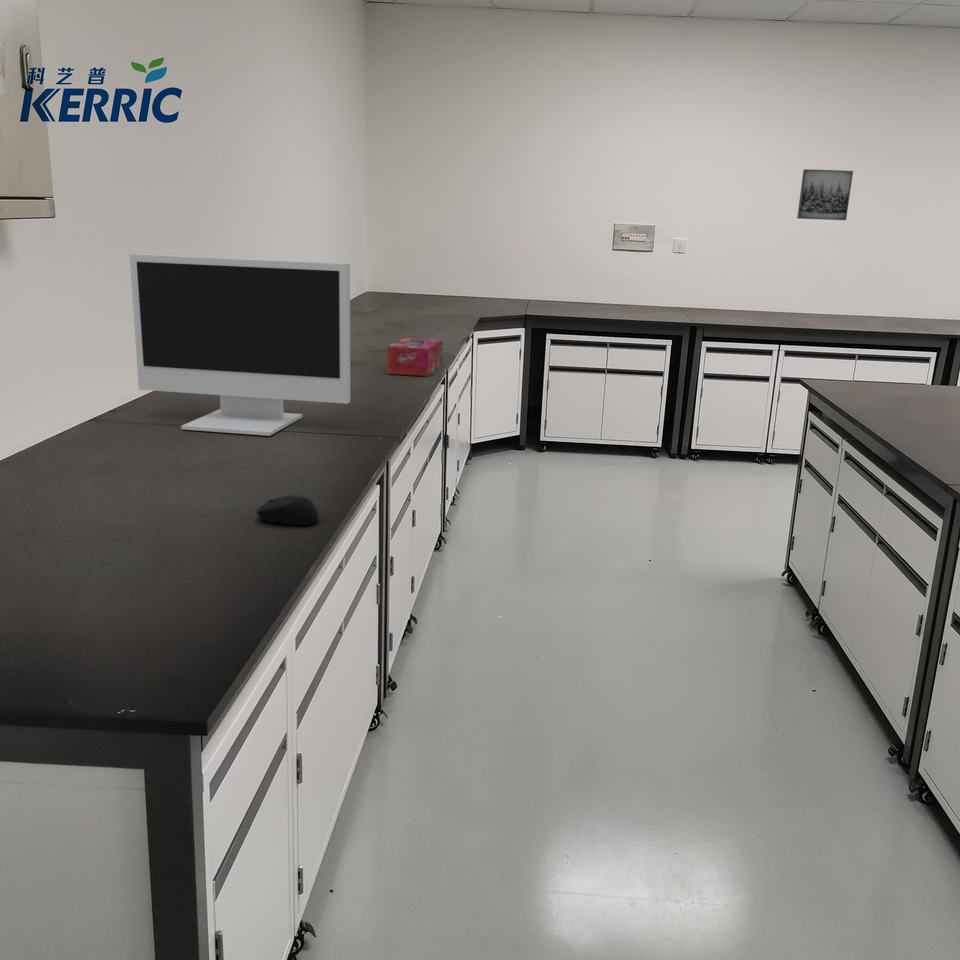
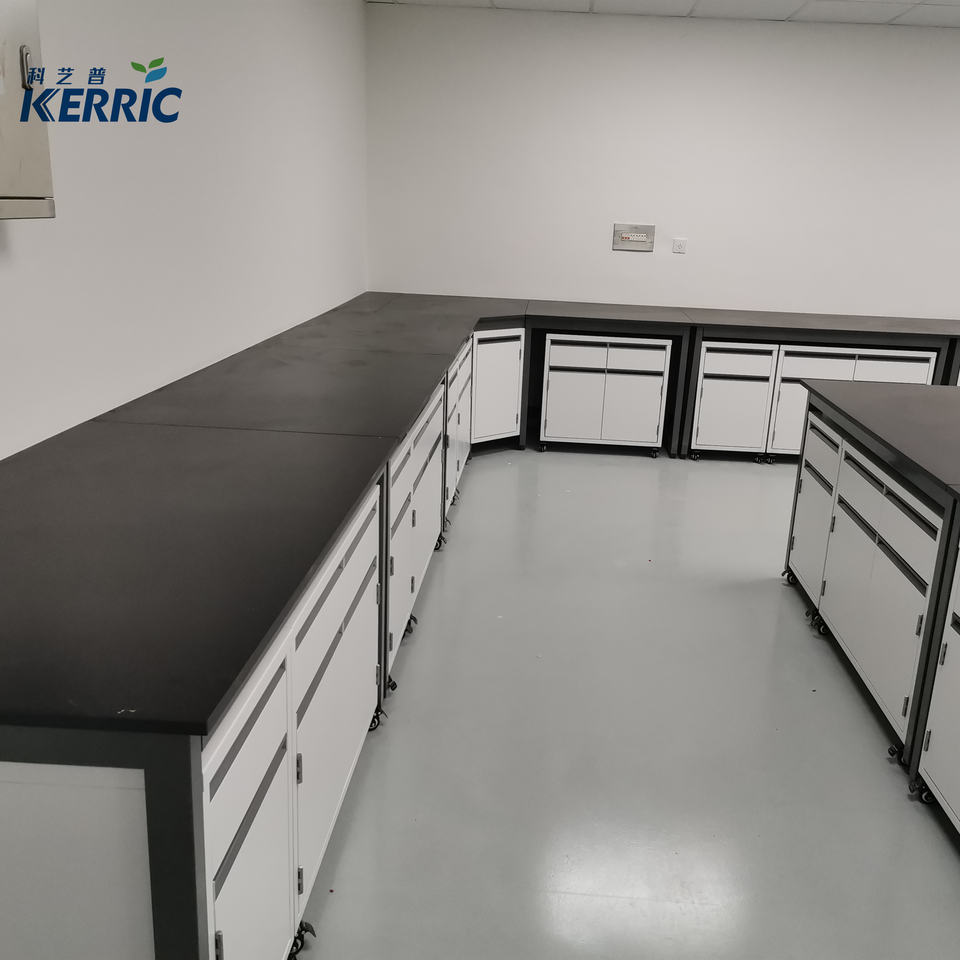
- monitor (241, 343)
- computer mouse (287, 508)
- wall art (824, 195)
- tissue box (415, 356)
